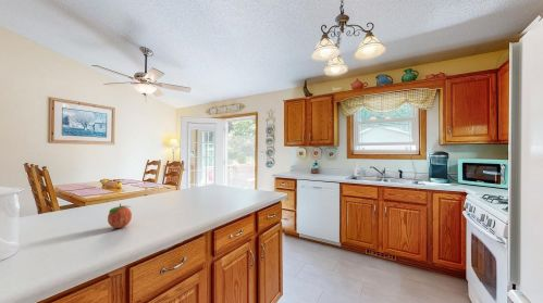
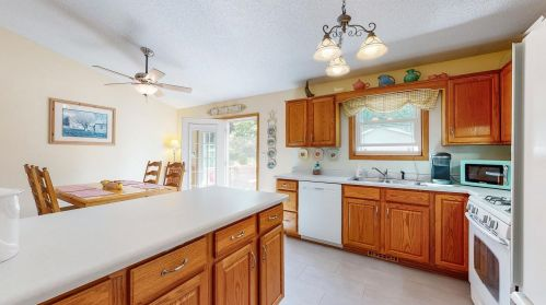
- fruit (120, 215)
